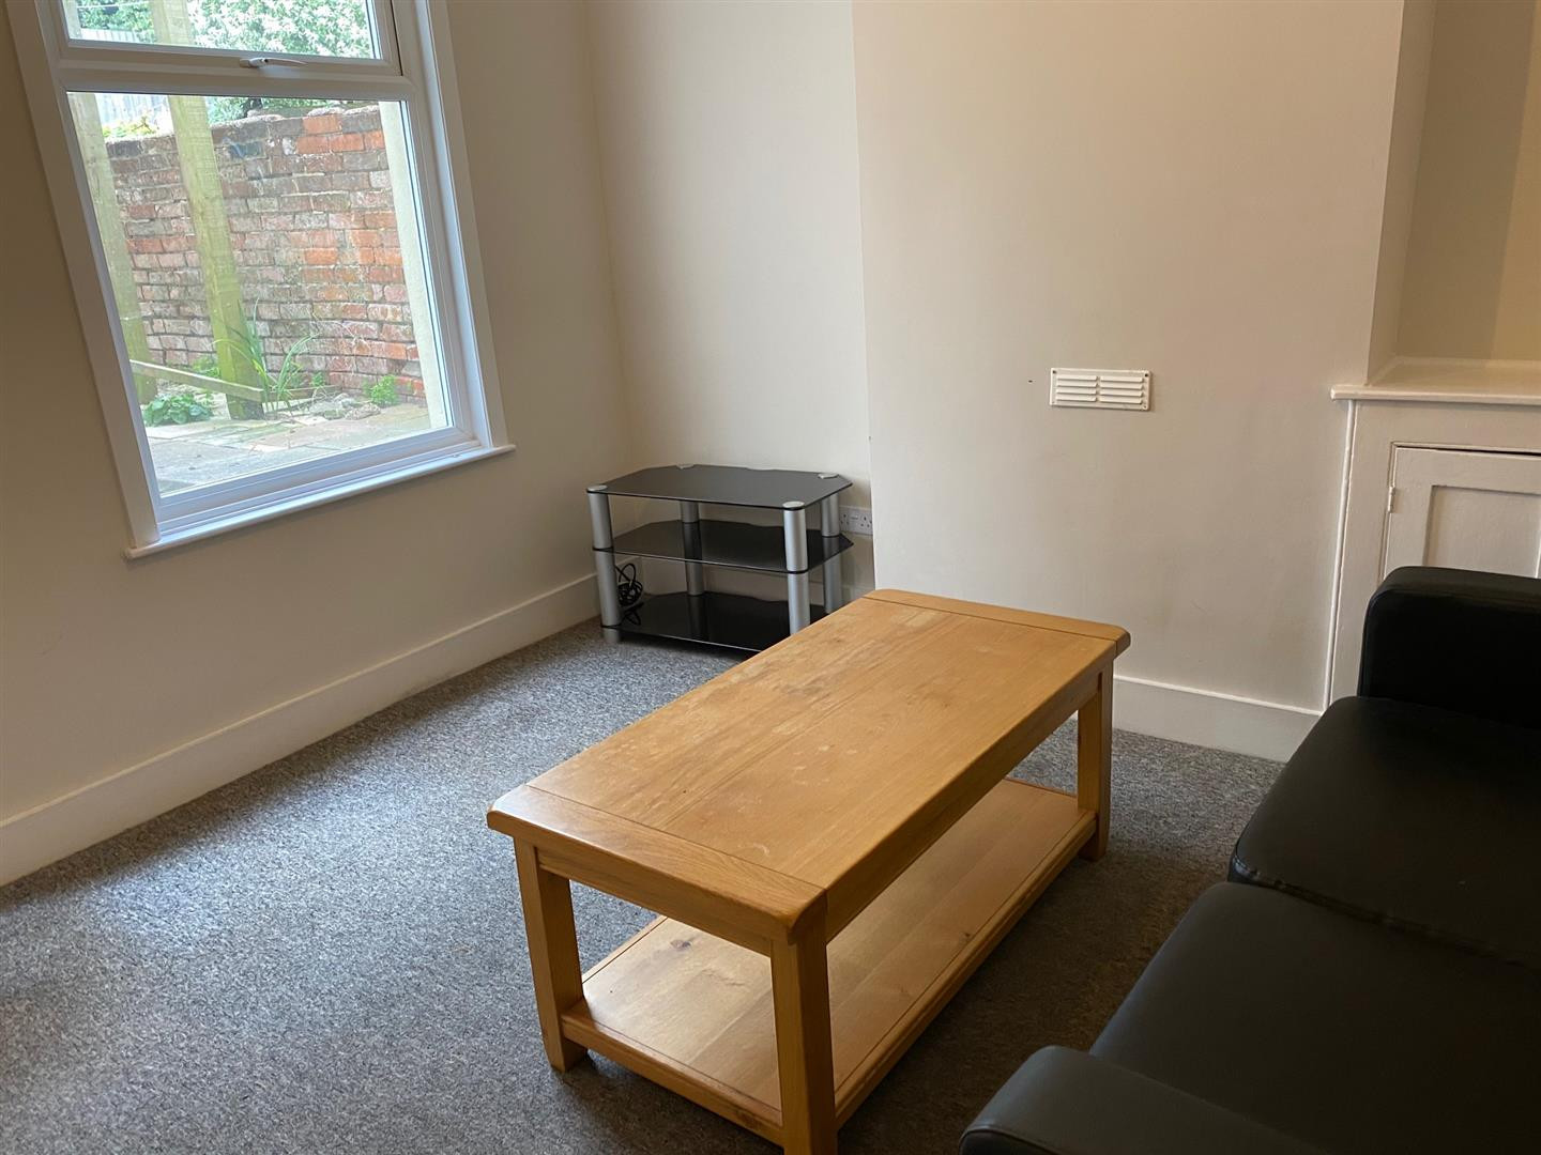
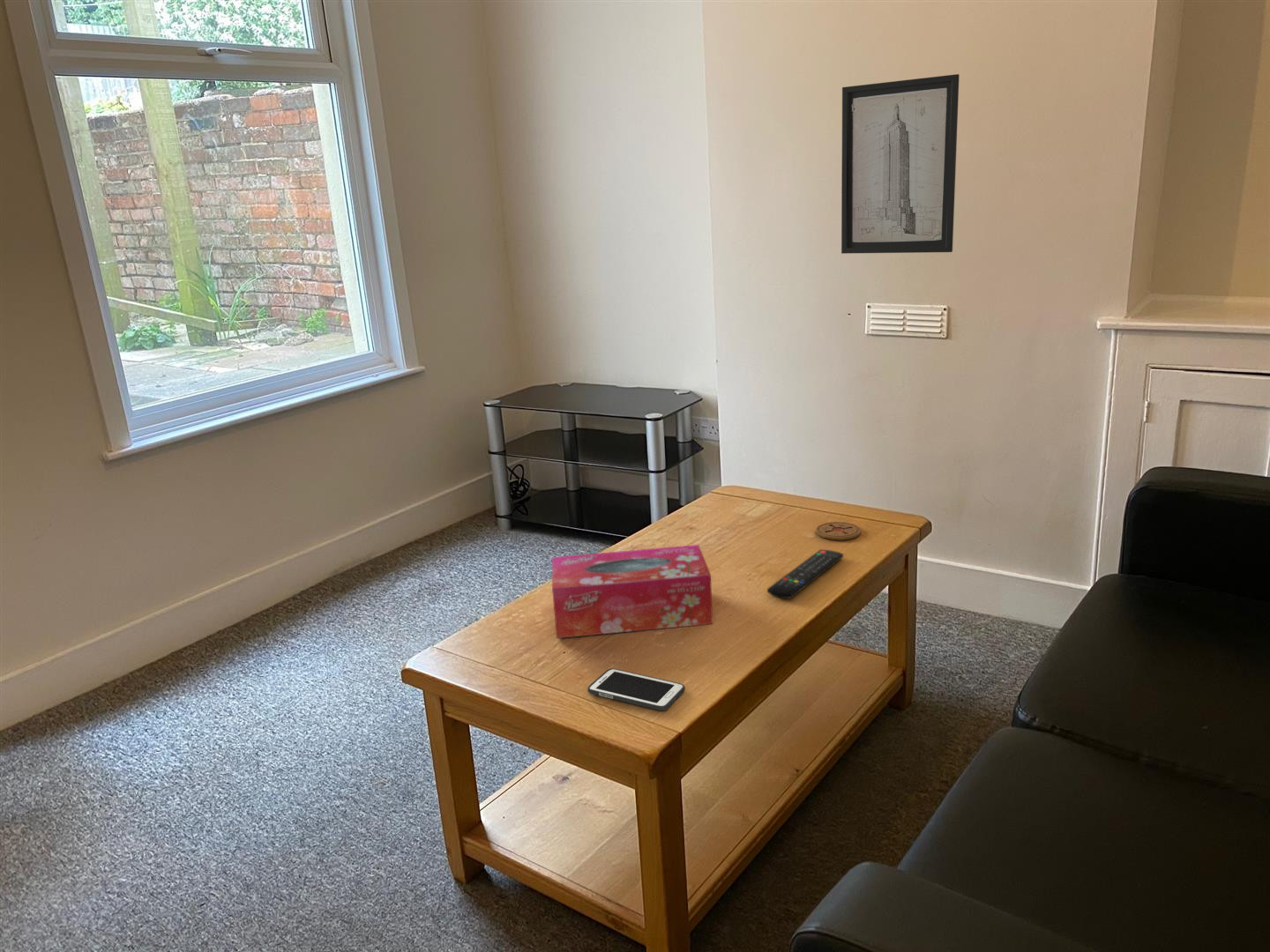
+ coaster (838, 531)
+ cell phone (636, 688)
+ remote control (807, 573)
+ wall art (897, 168)
+ tissue box (630, 589)
